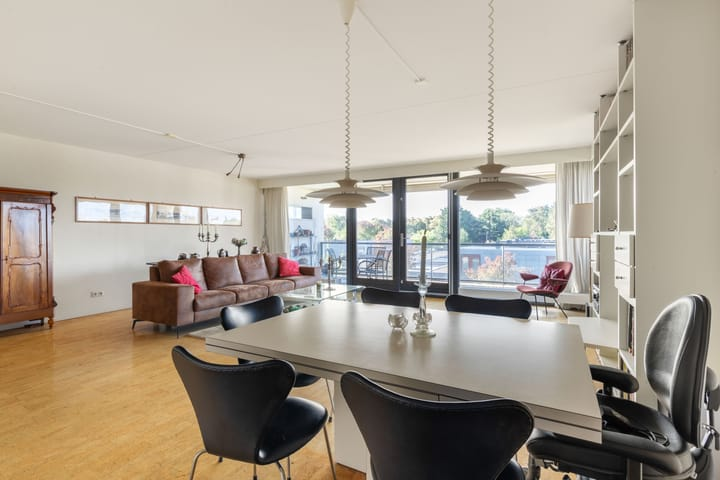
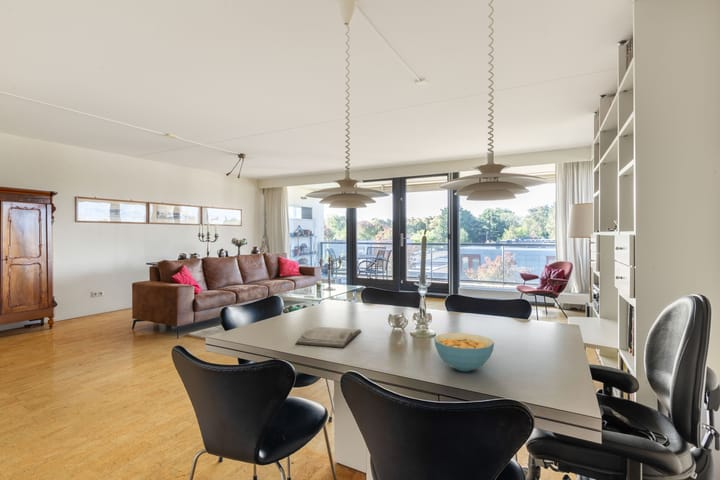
+ cereal bowl (463, 354)
+ diary (330, 333)
